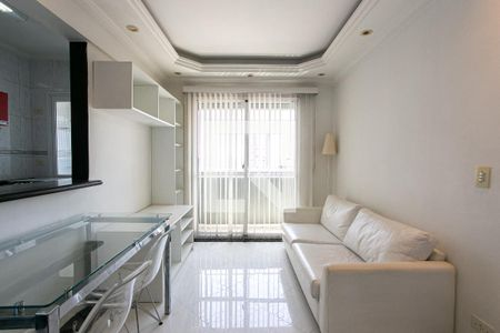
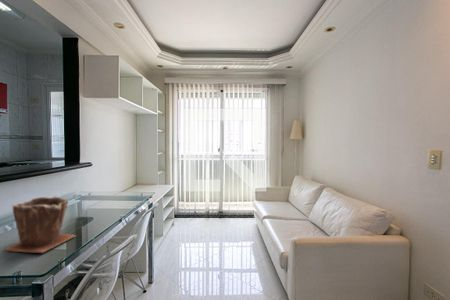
+ plant pot (42, 221)
